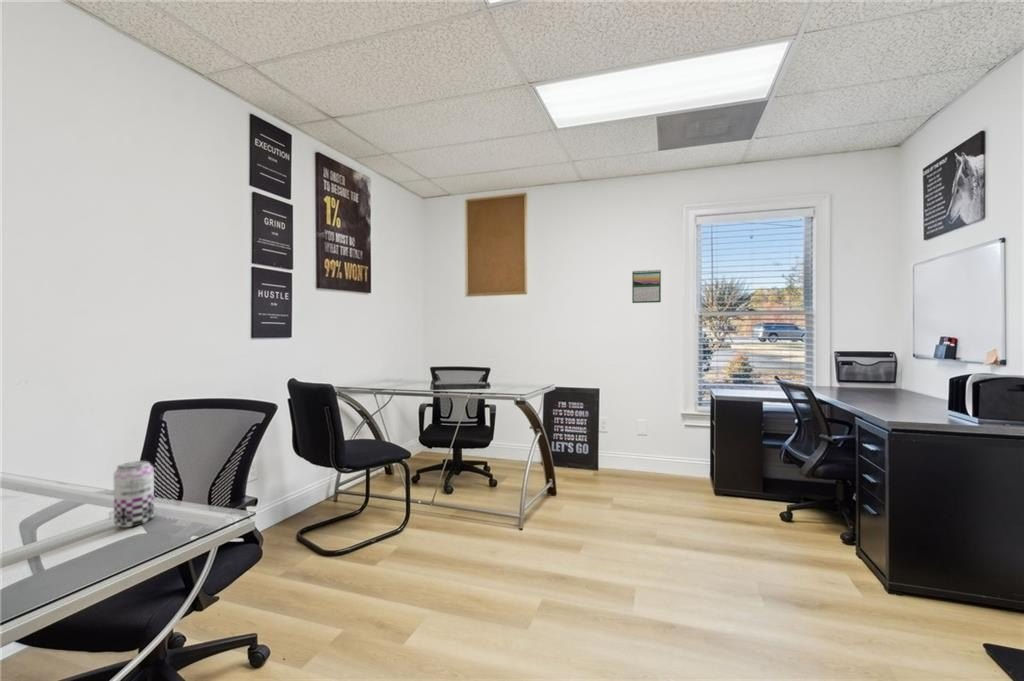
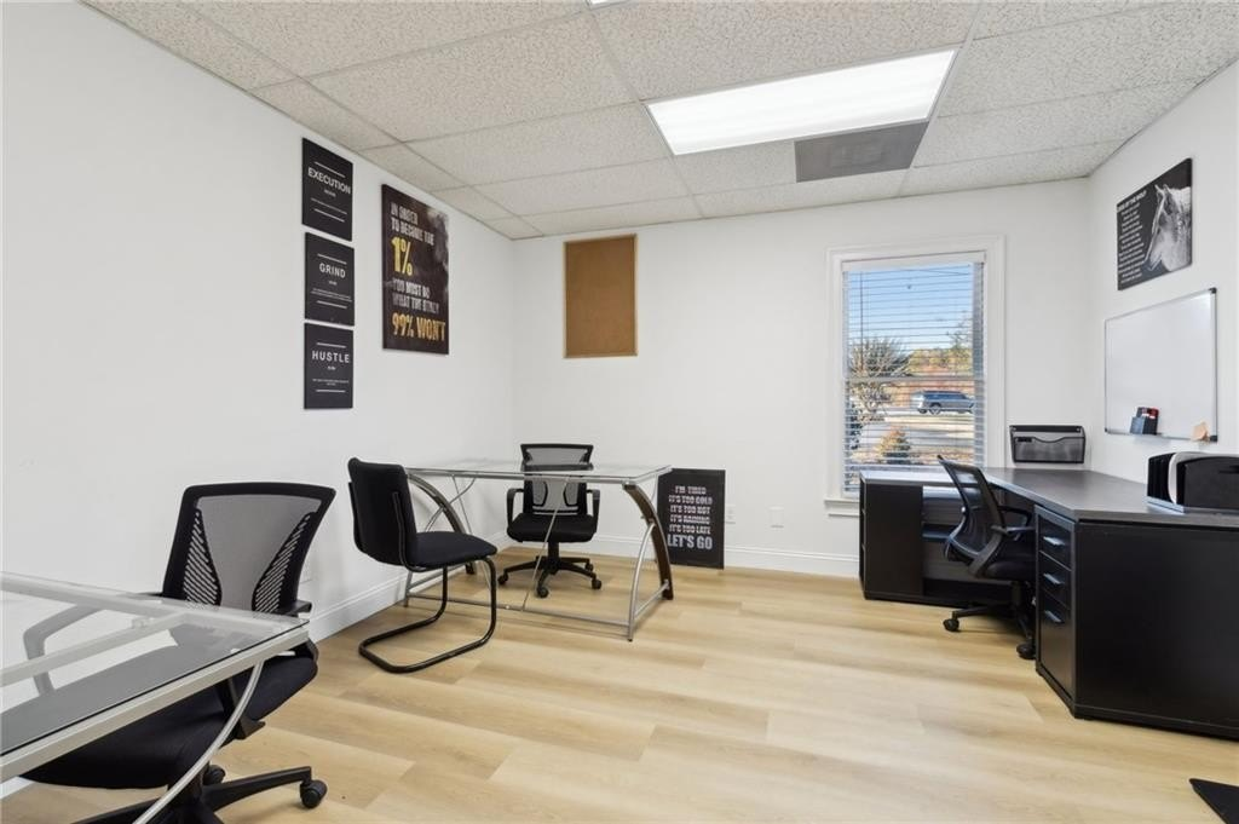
- beer can (134, 493)
- calendar (646, 286)
